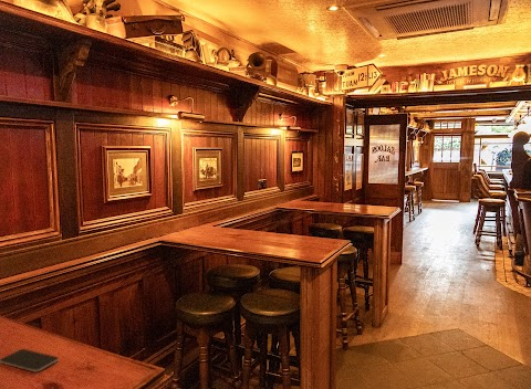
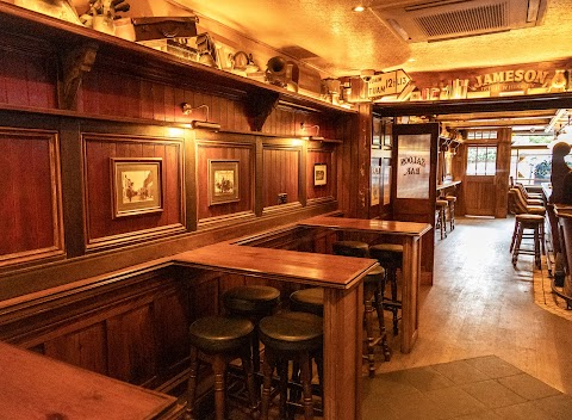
- smartphone (29, 359)
